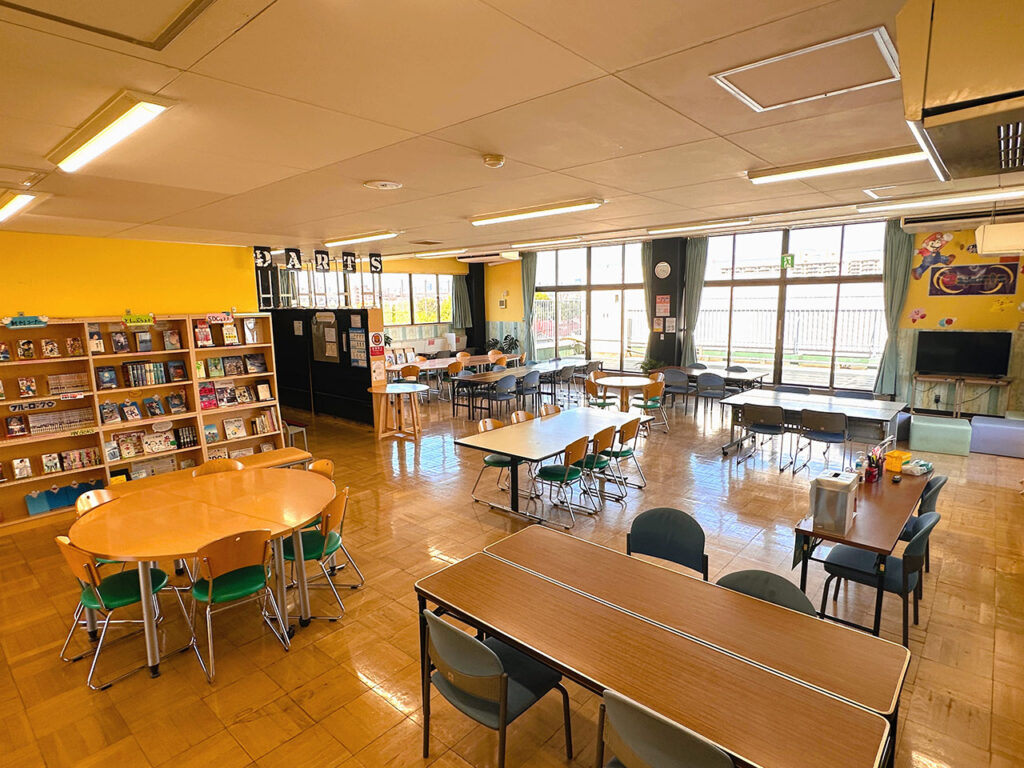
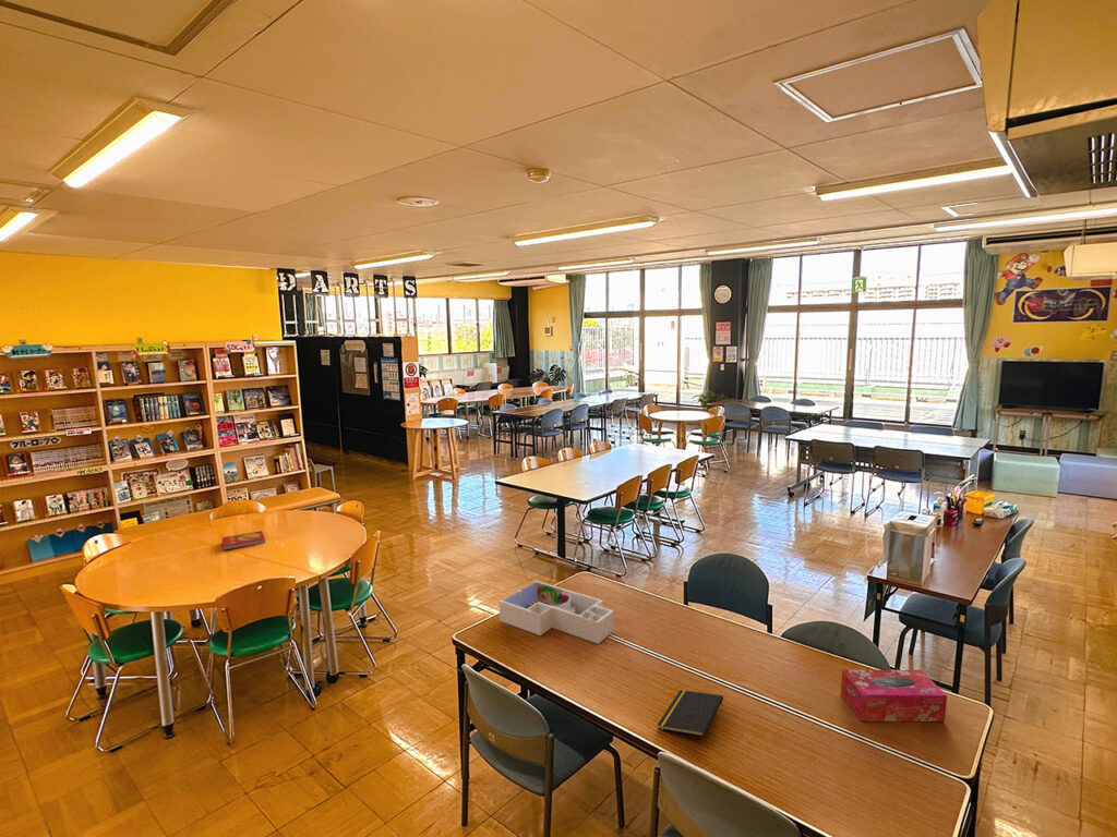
+ desk organizer (558, 612)
+ book (243, 539)
+ notepad (690, 712)
+ tissue box (891, 694)
